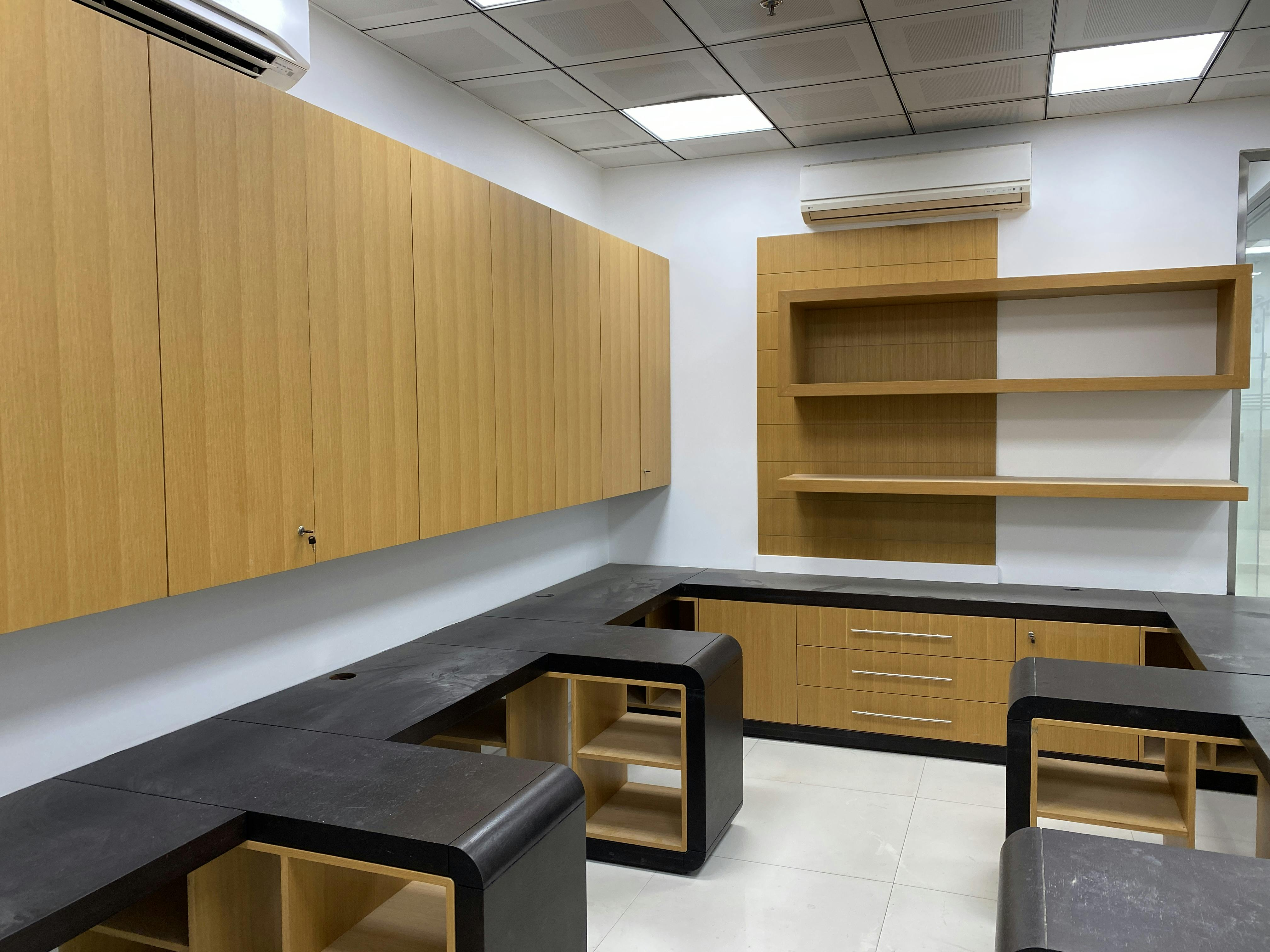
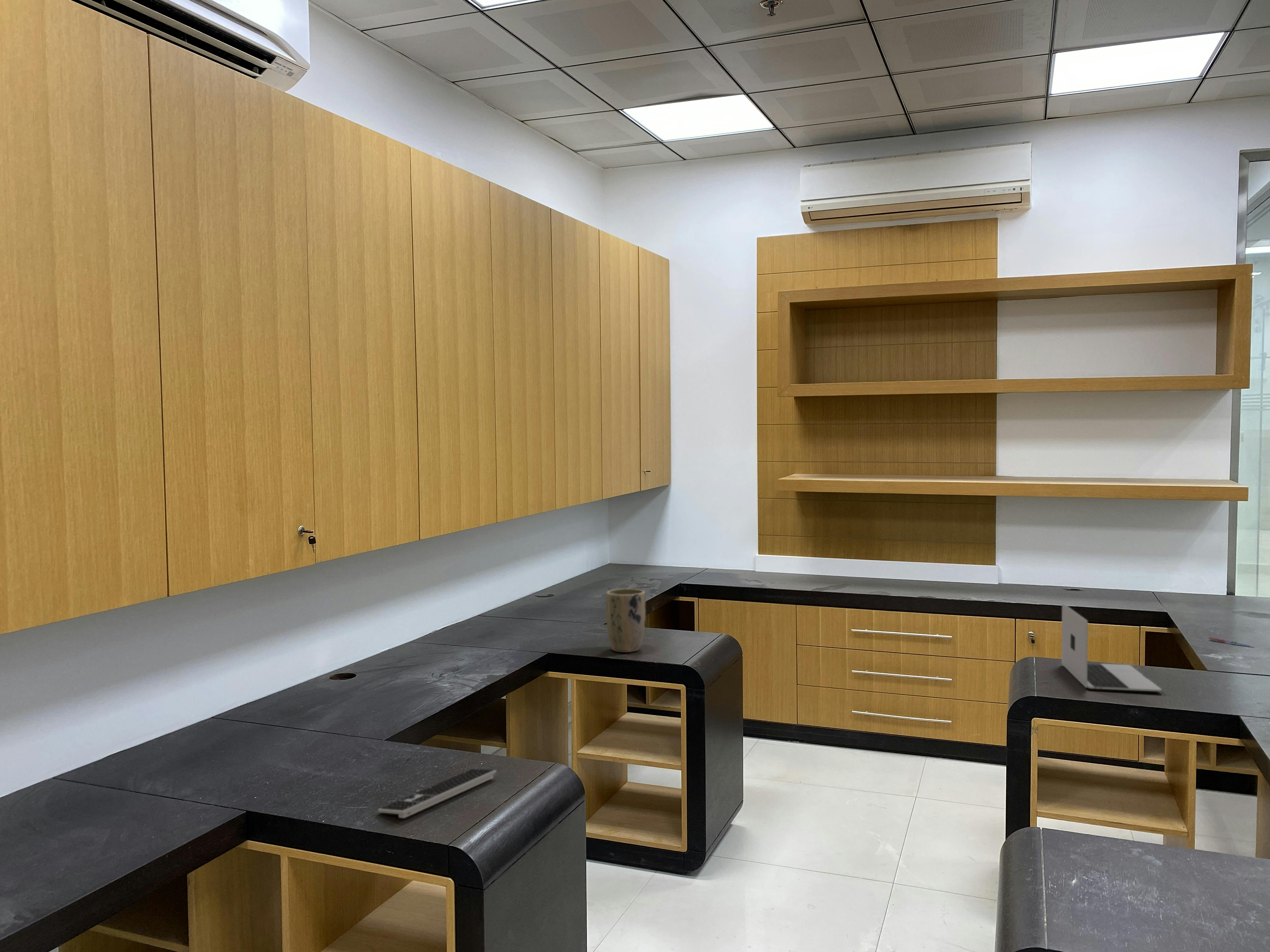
+ laptop (1109, 664)
+ pen (1231, 642)
+ plant pot (626, 620)
+ keyboard (440, 790)
